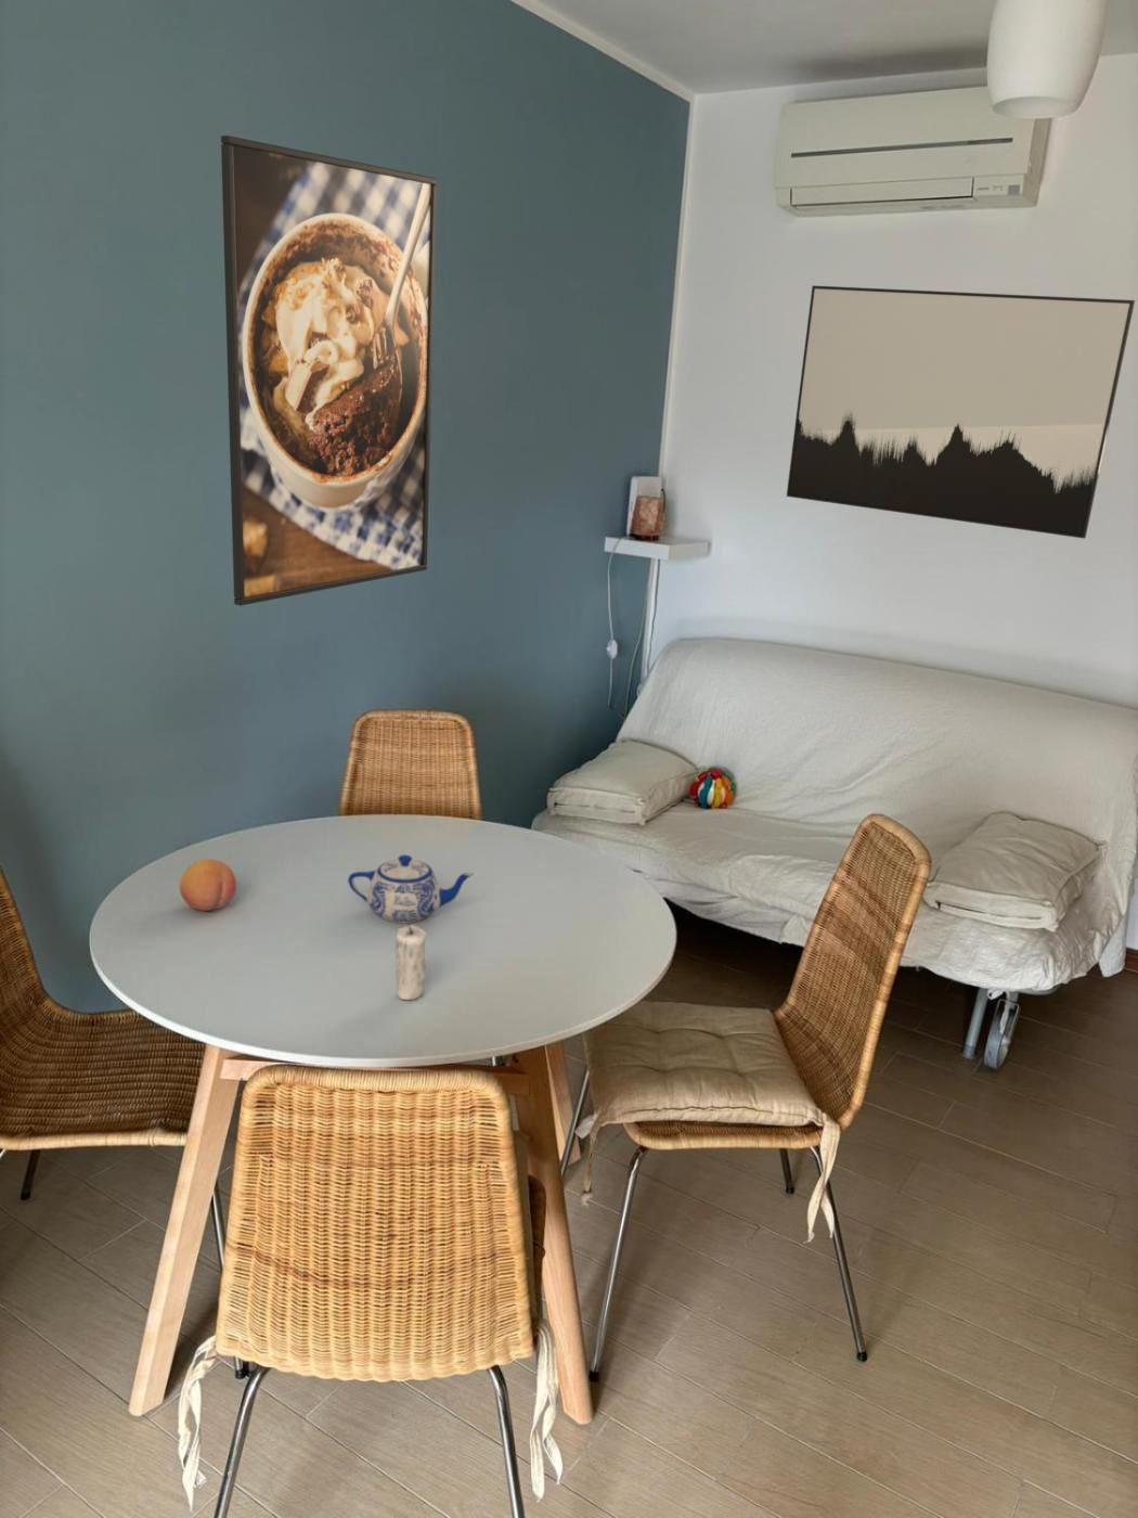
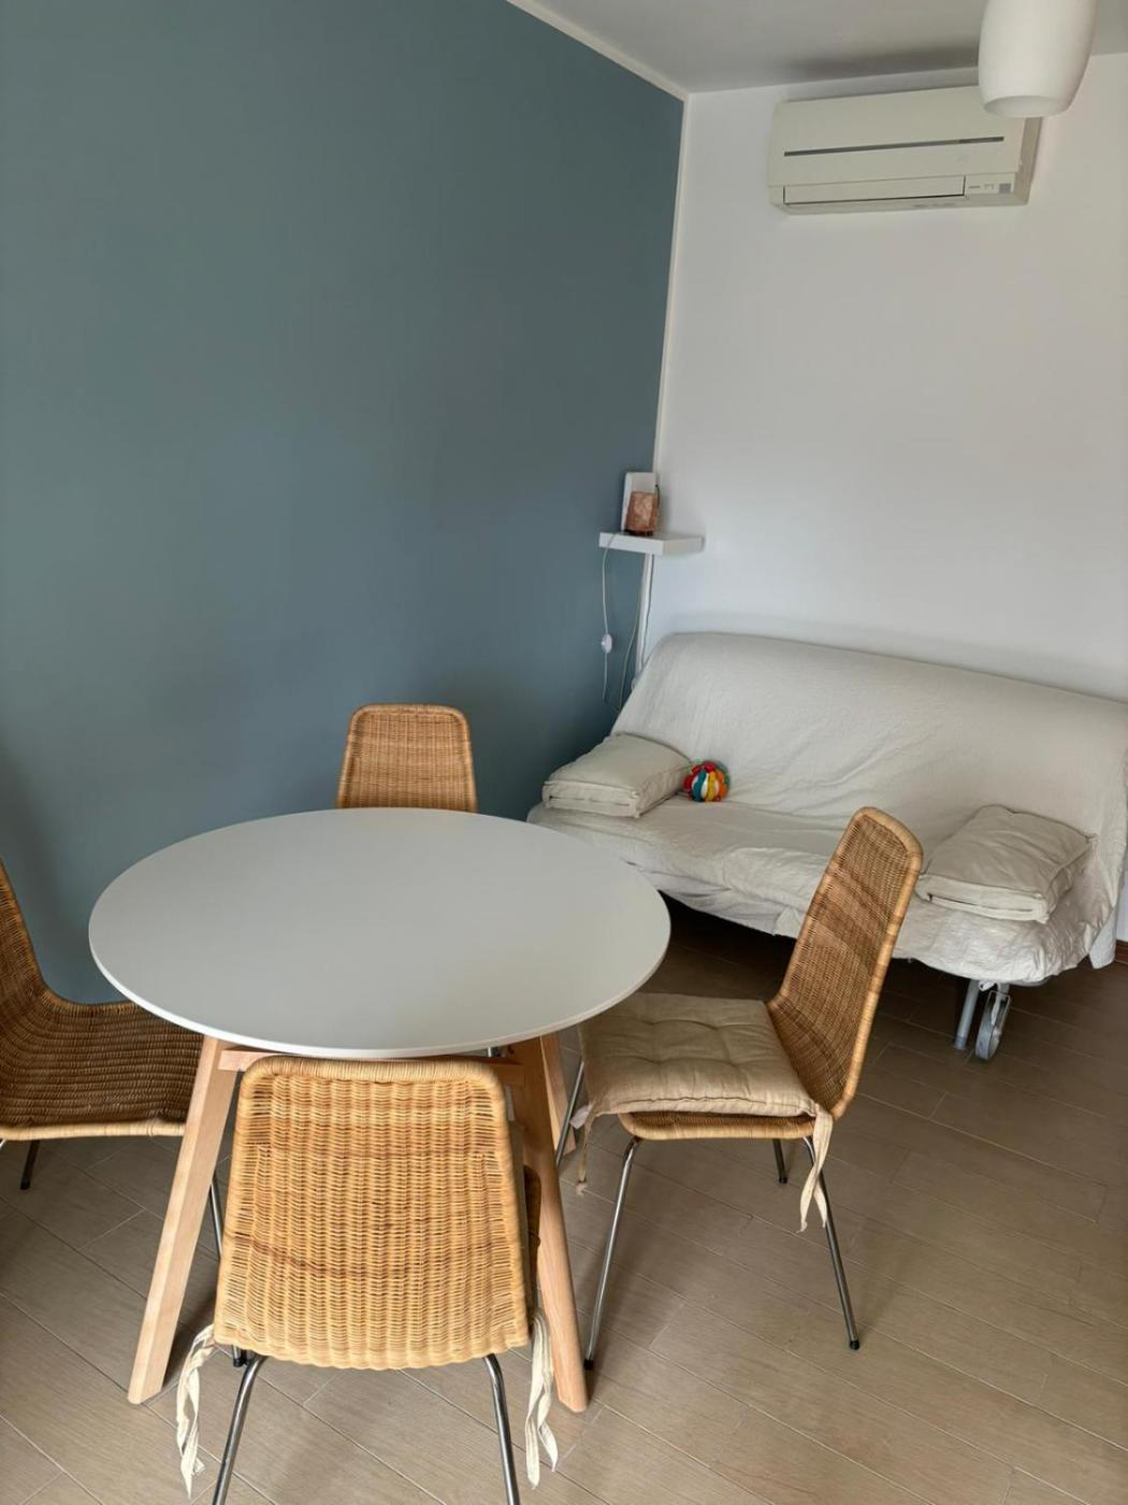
- candle (411, 955)
- wall art (944, 406)
- fruit (208, 883)
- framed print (338, 384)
- teapot (411, 885)
